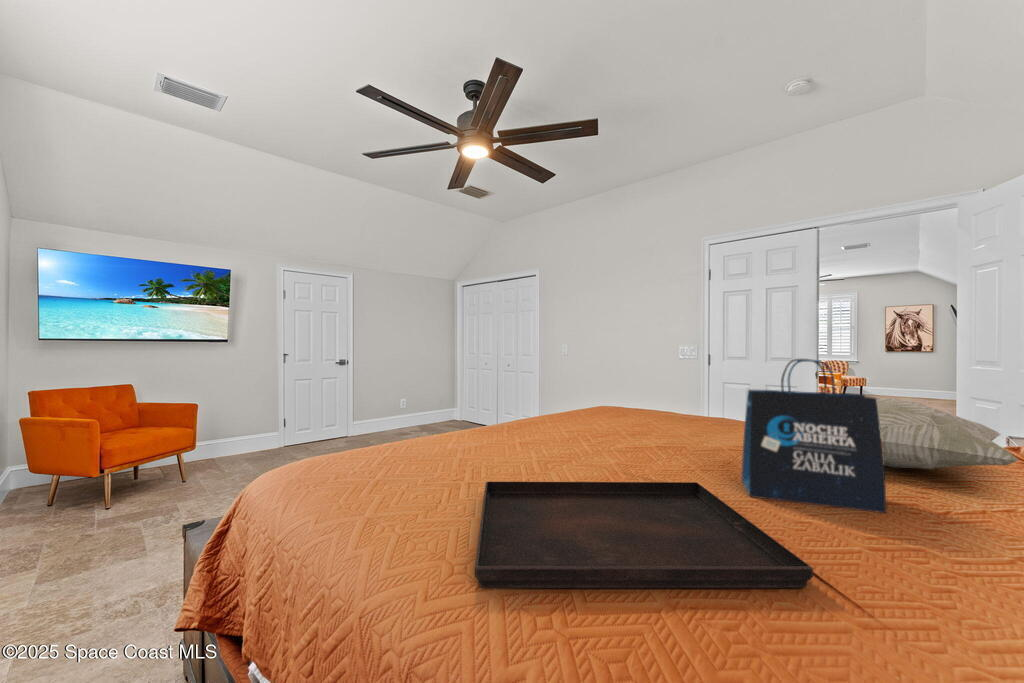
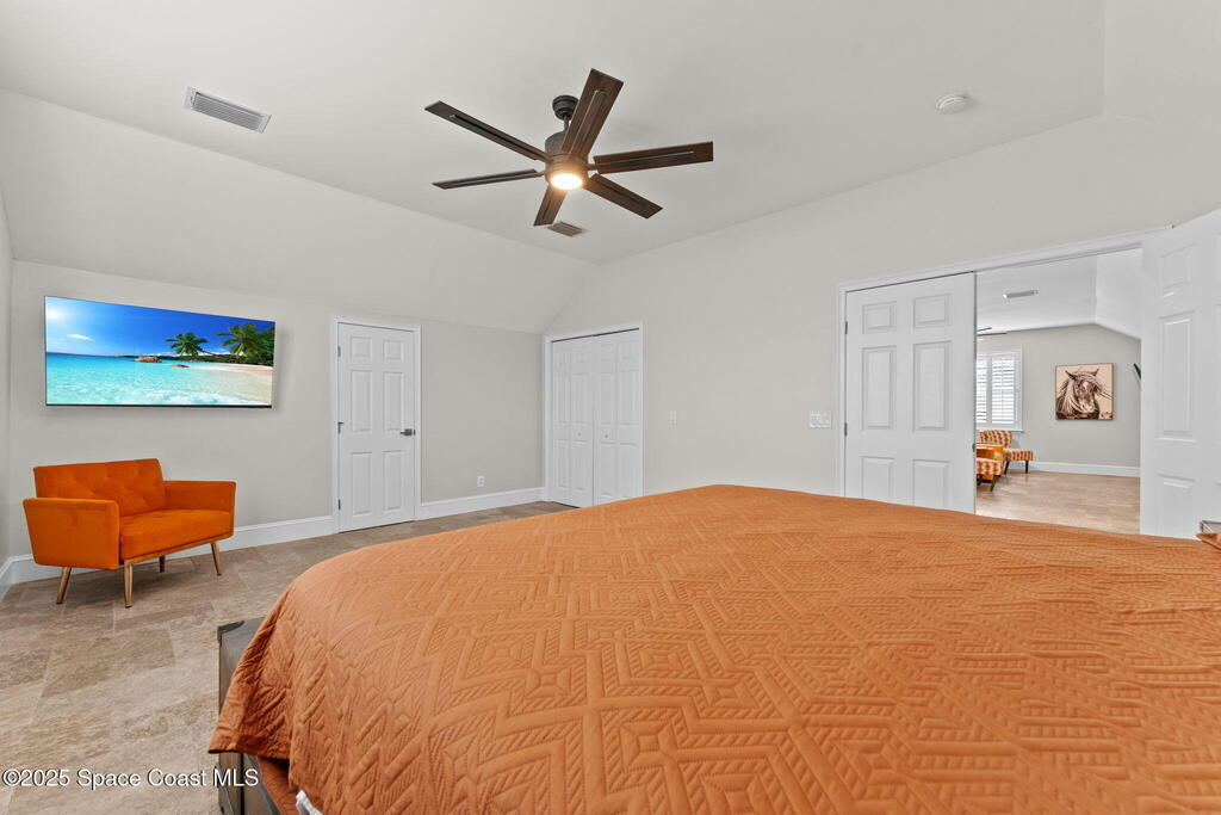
- tote bag (807, 427)
- serving tray (612, 523)
- decorative pillow (899, 432)
